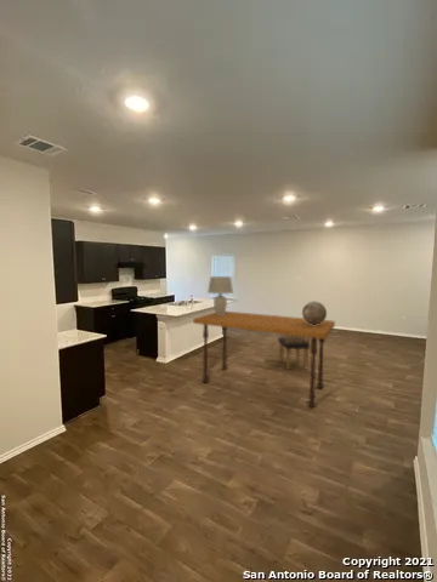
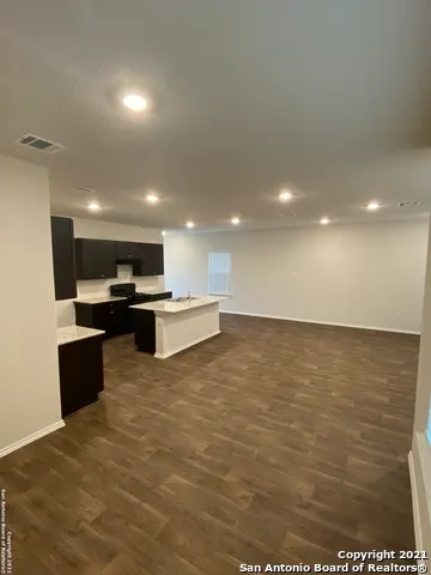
- decorative globe (313, 313)
- lamp (220, 296)
- dining chair (294, 341)
- dining table (262, 331)
